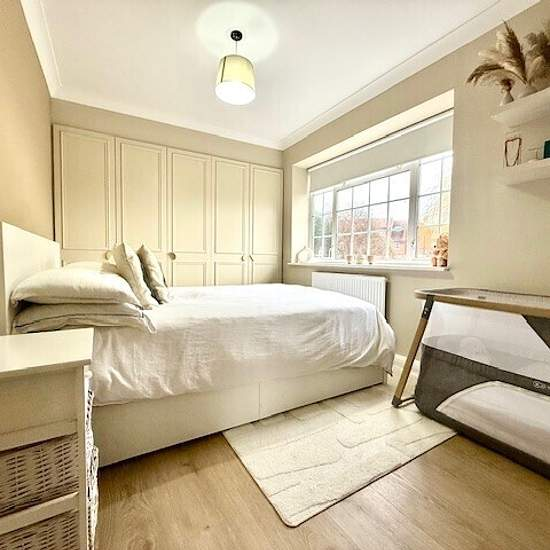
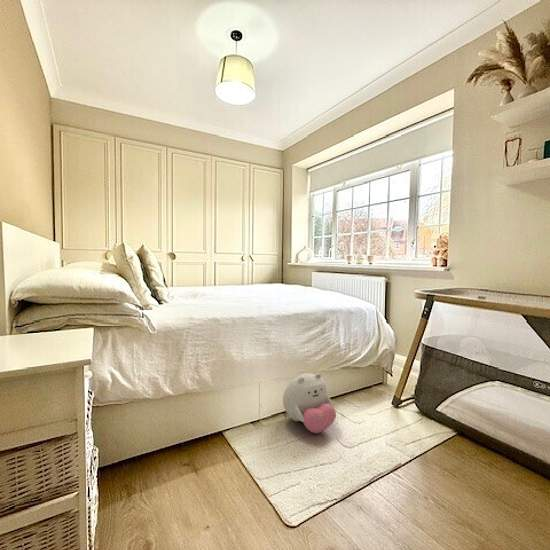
+ plush toy (309, 399)
